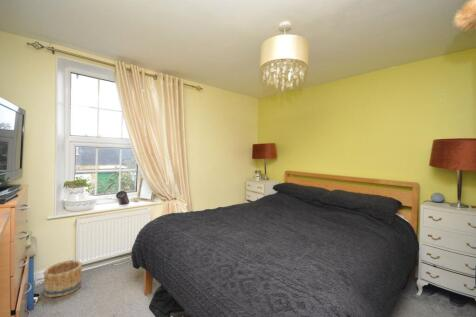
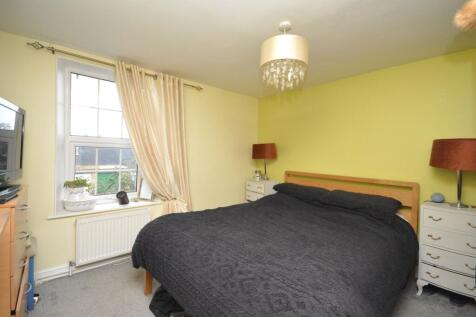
- basket (63, 277)
